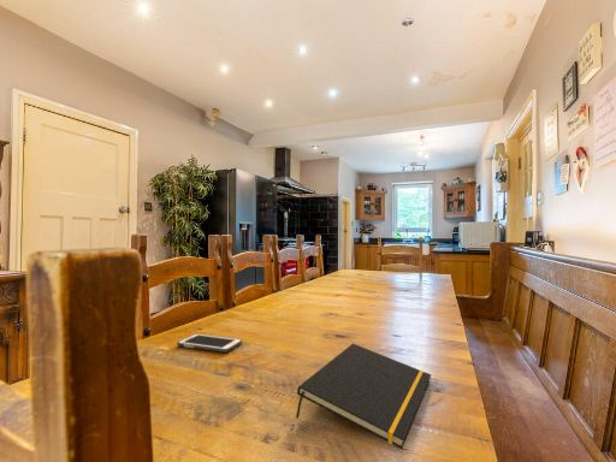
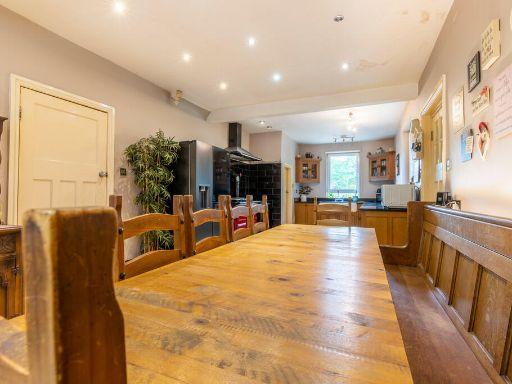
- notepad (371, 383)
- cell phone (209, 342)
